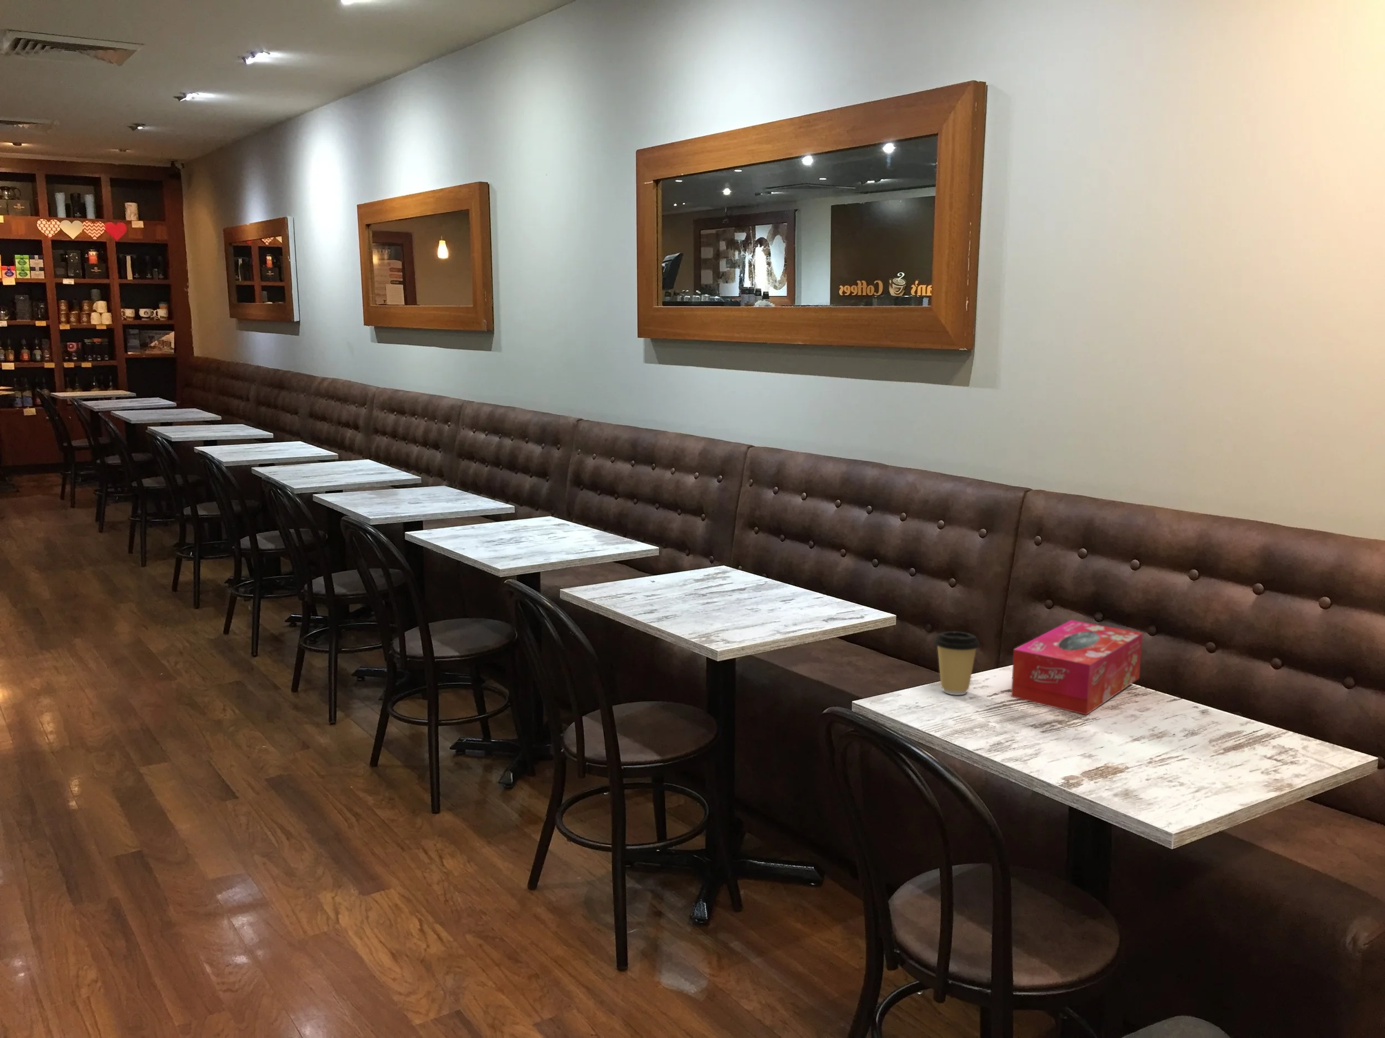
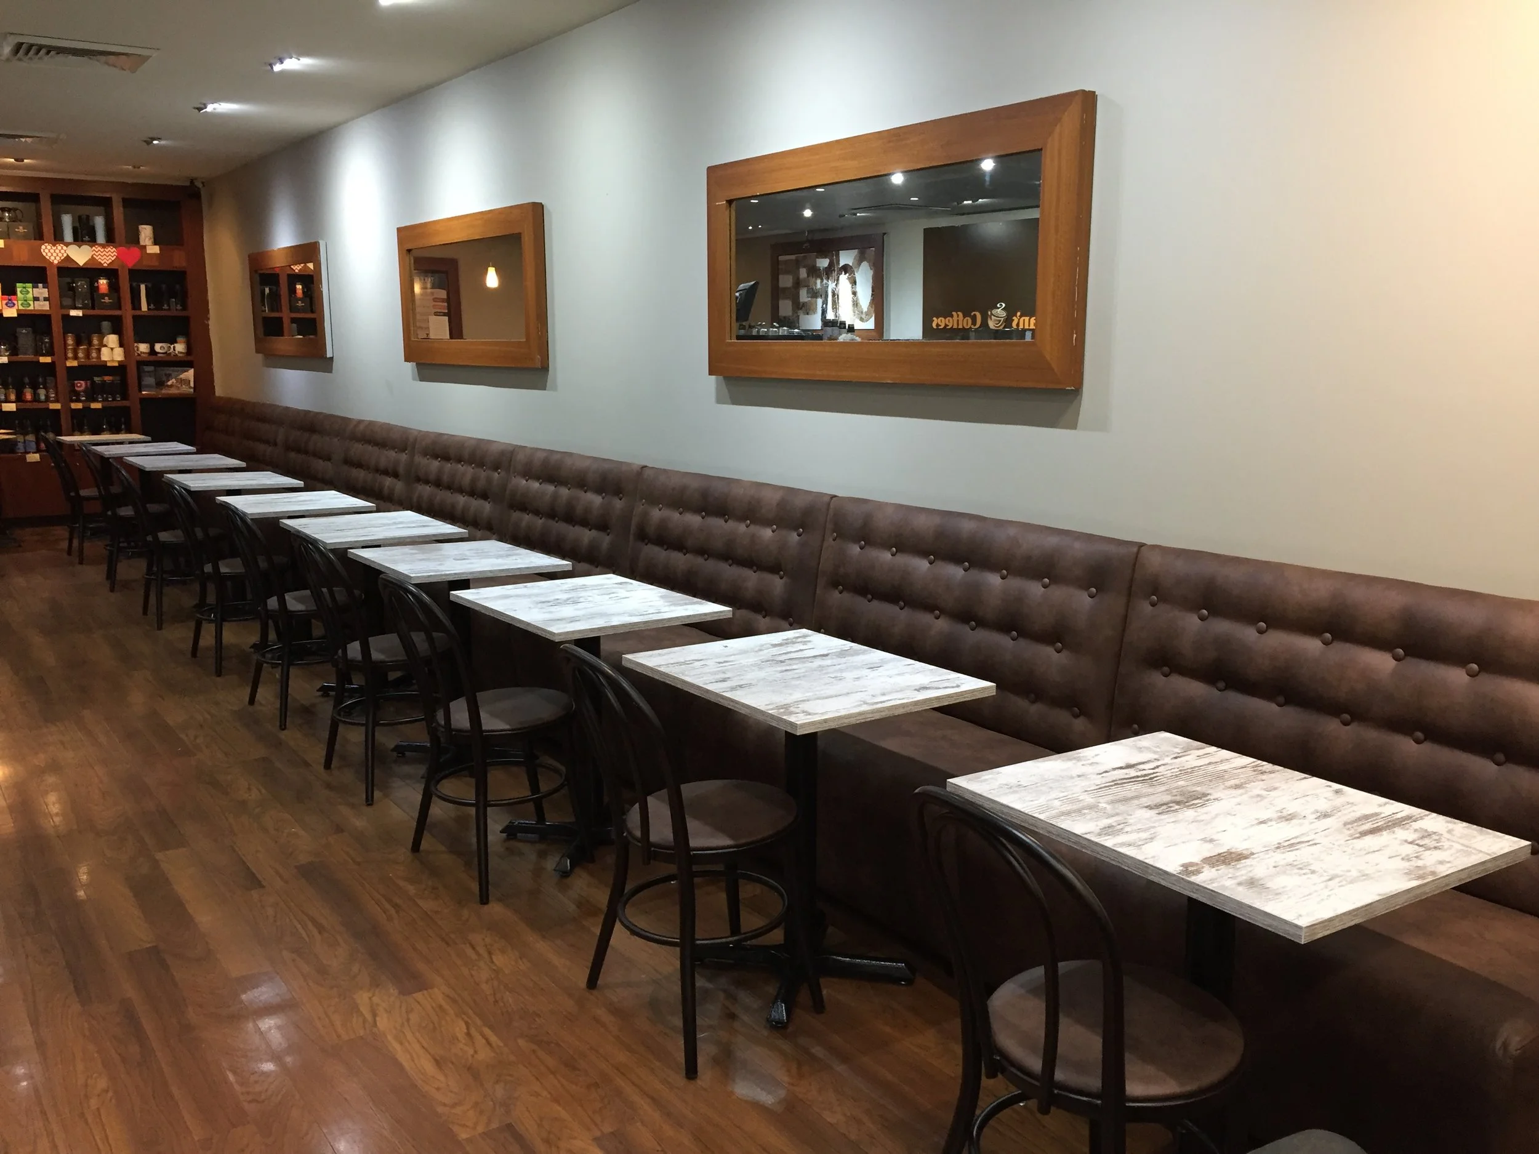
- tissue box (1079, 664)
- coffee cup (955, 662)
